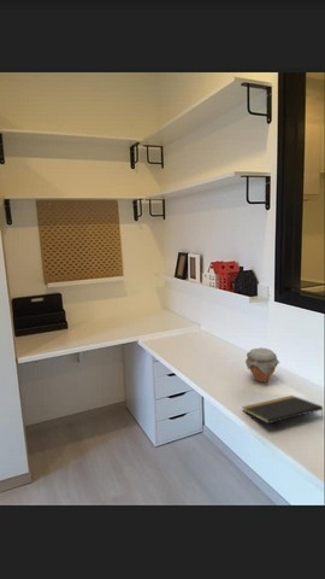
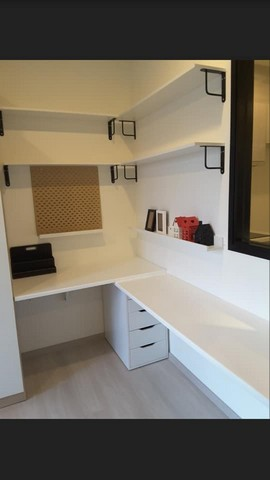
- jar (261, 365)
- notepad (280, 408)
